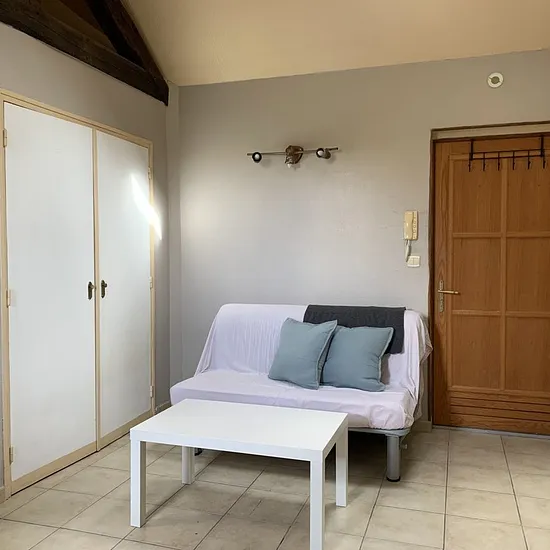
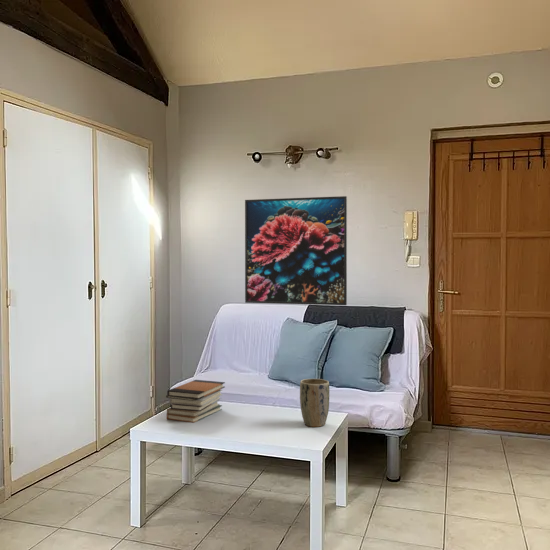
+ book stack (196, 400)
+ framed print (294, 251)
+ plant pot (314, 402)
